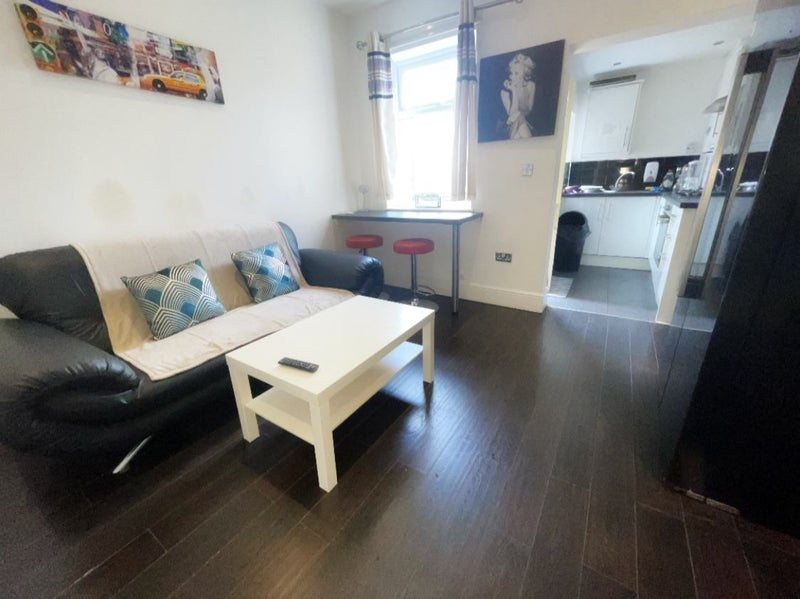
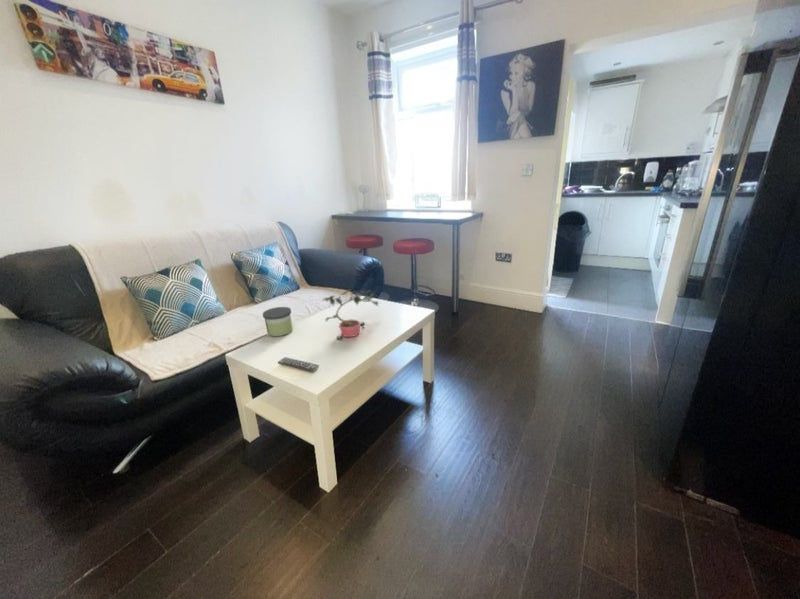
+ candle (278, 321)
+ potted plant (357, 304)
